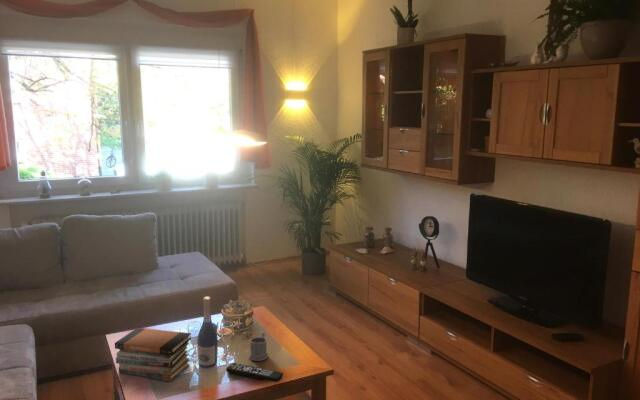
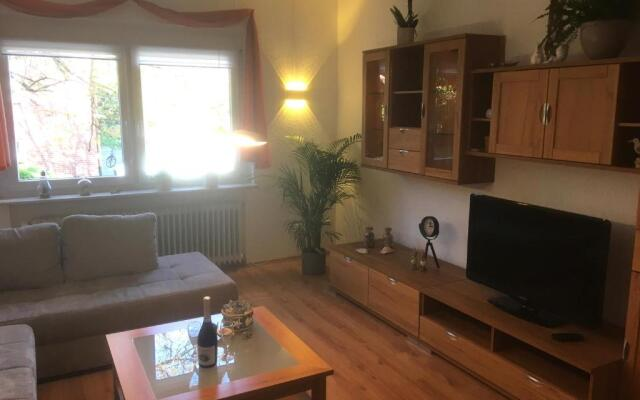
- mug (259, 345)
- remote control (254, 372)
- book stack (153, 353)
